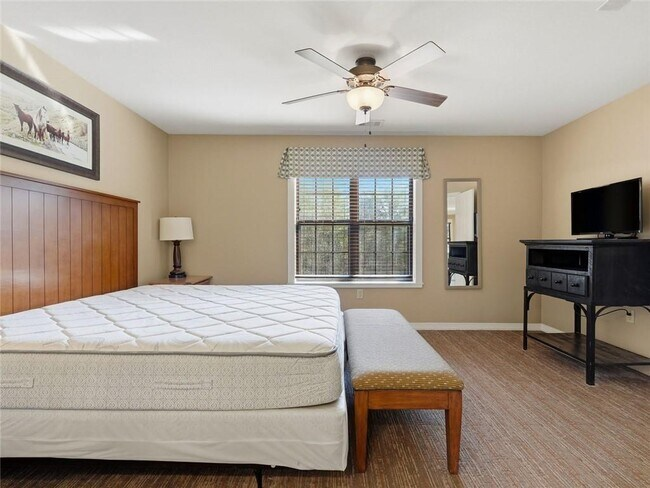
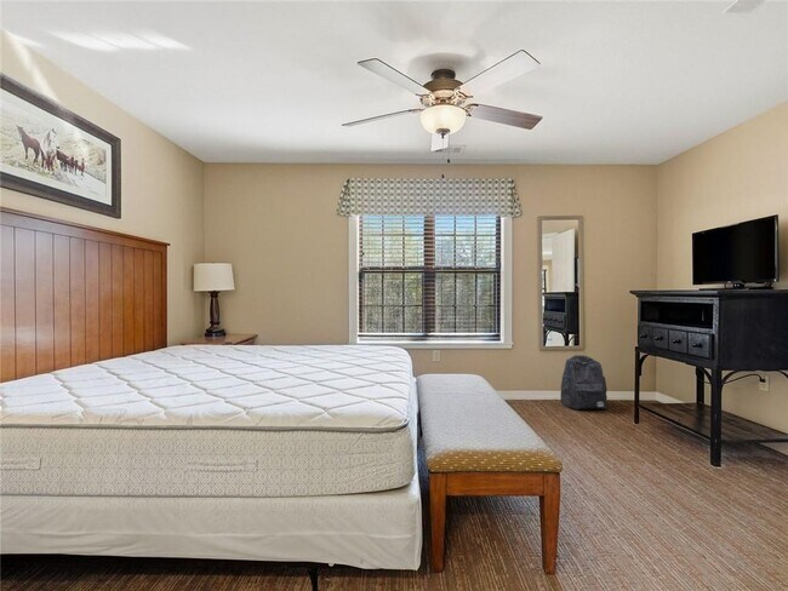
+ backpack (582, 380)
